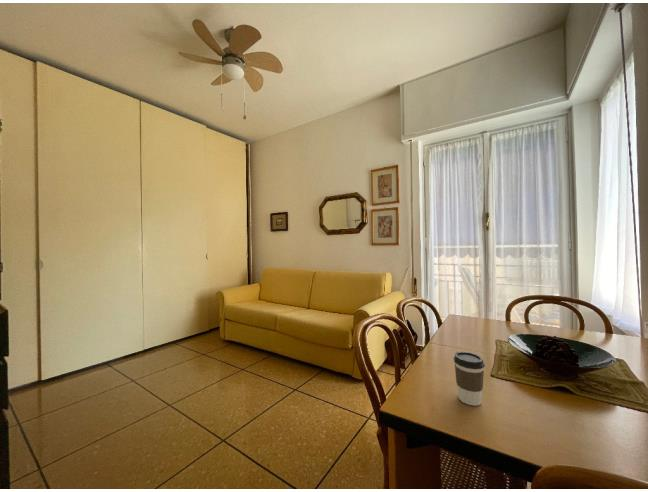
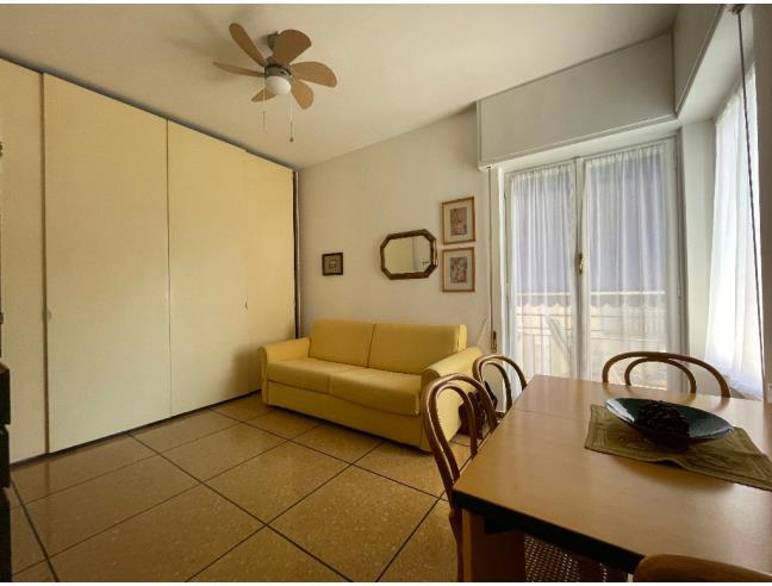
- coffee cup (469, 378)
